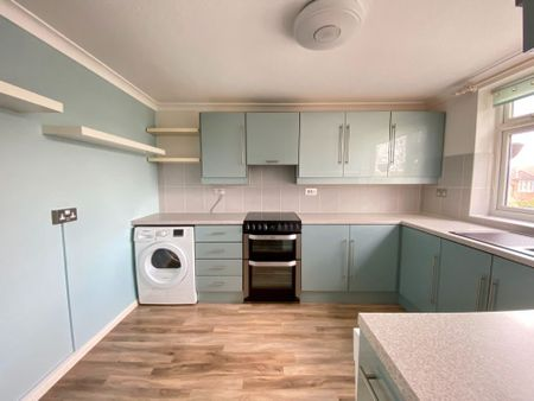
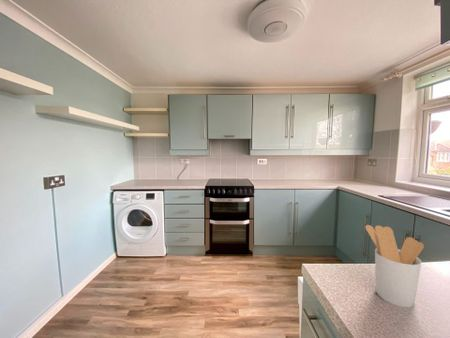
+ utensil holder (389, 260)
